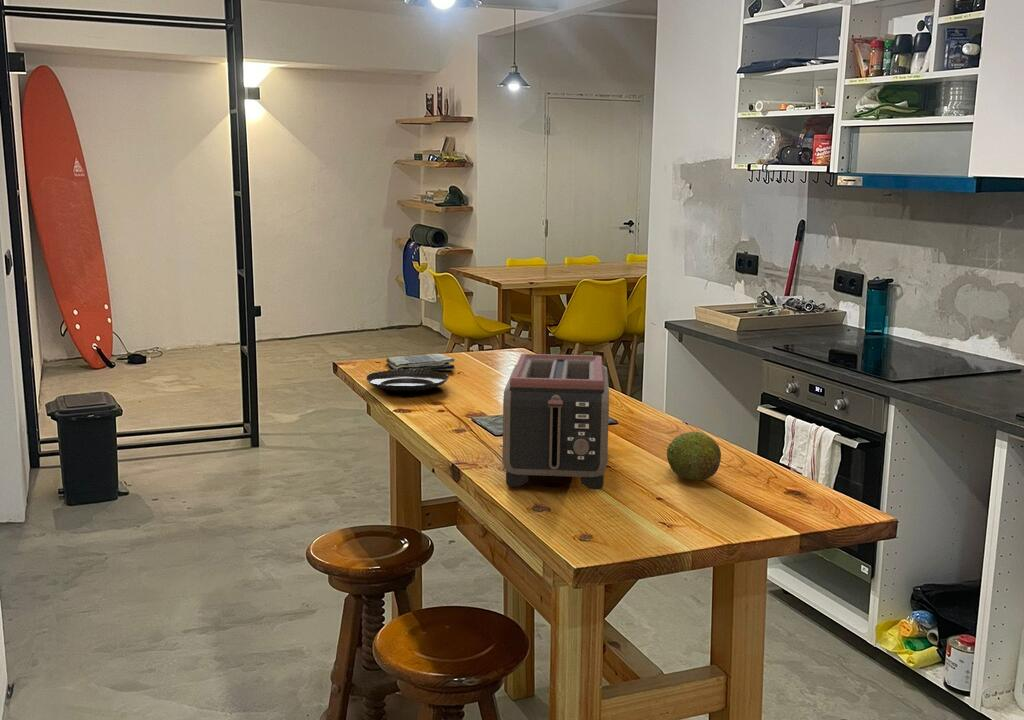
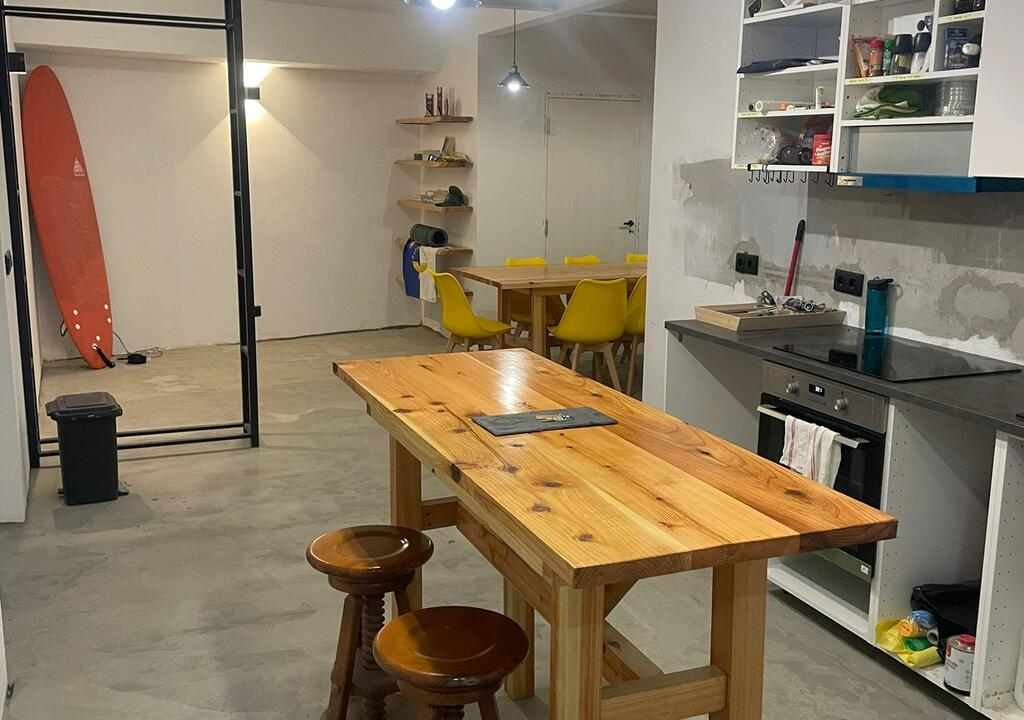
- tart tin (407, 381)
- fruit (690, 453)
- toaster (557, 419)
- dish towel (420, 361)
